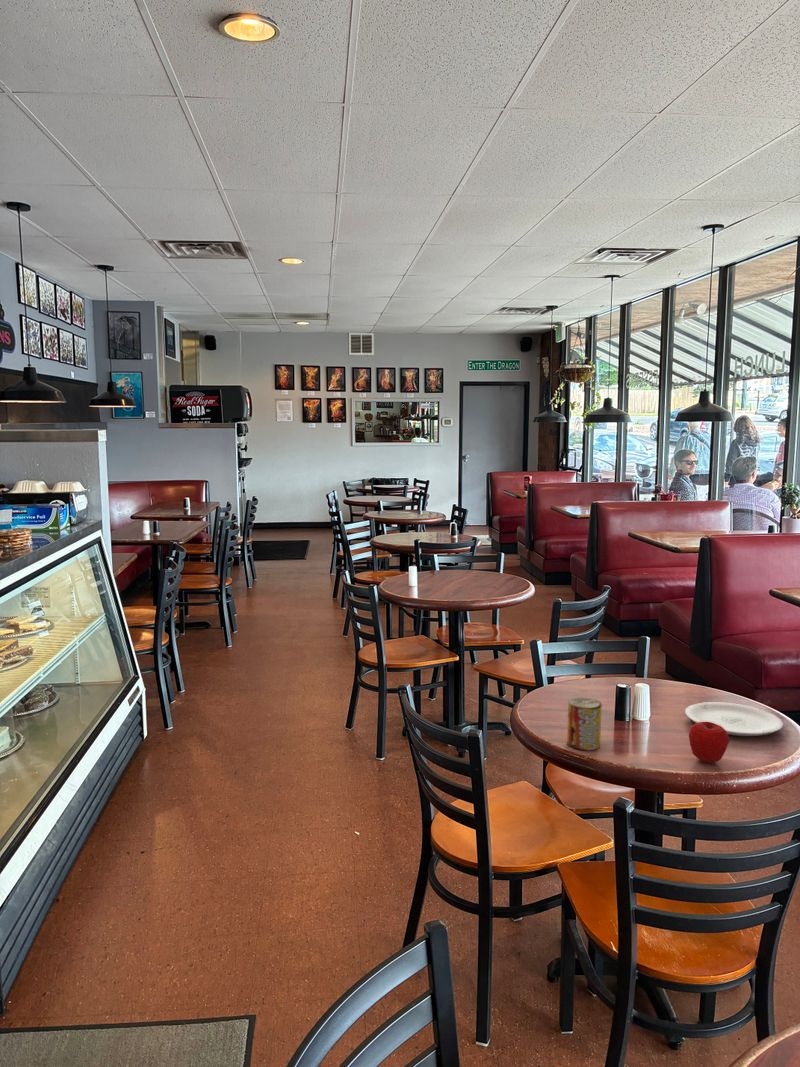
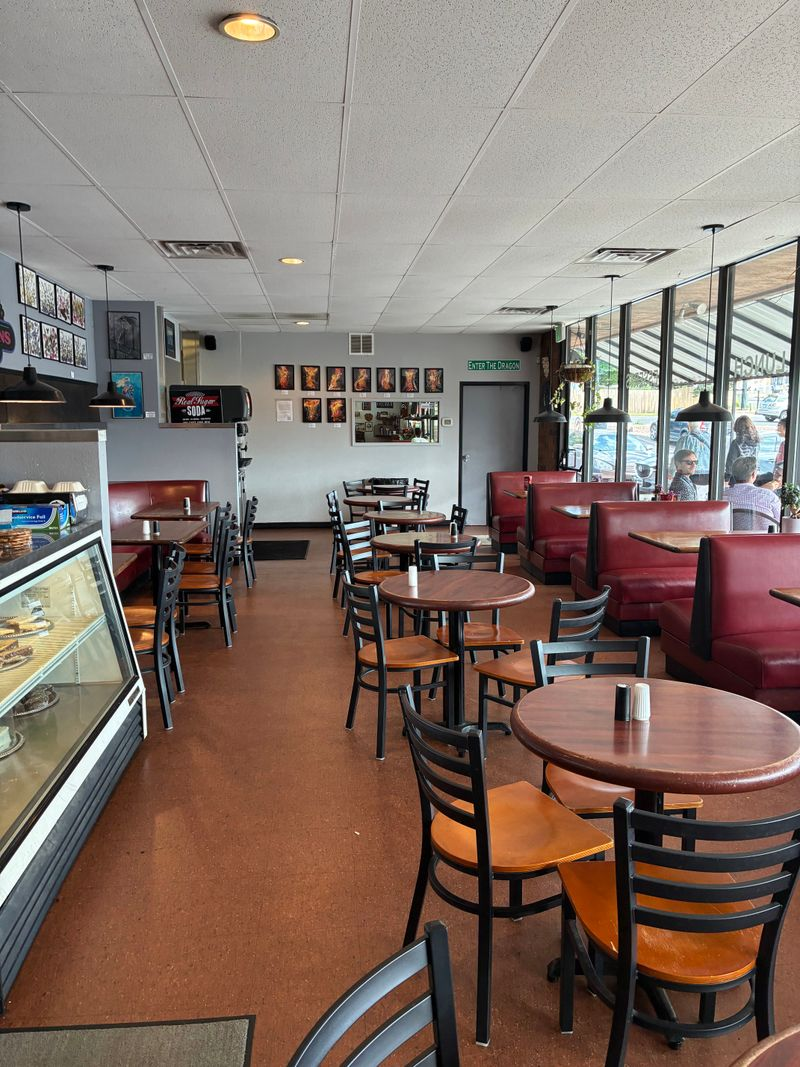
- apple (708, 741)
- beverage can (584, 723)
- plate (732, 720)
